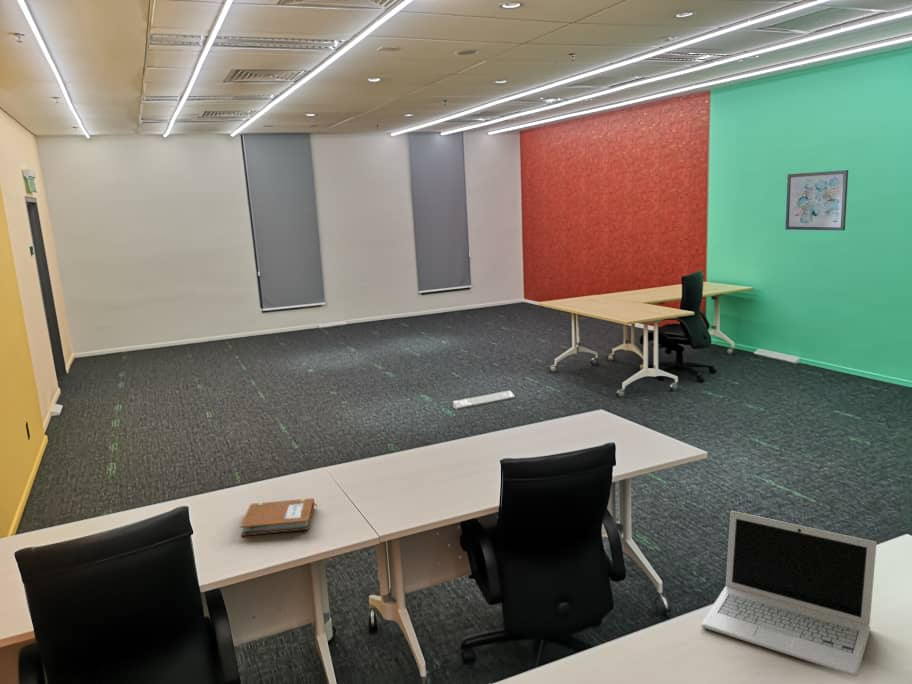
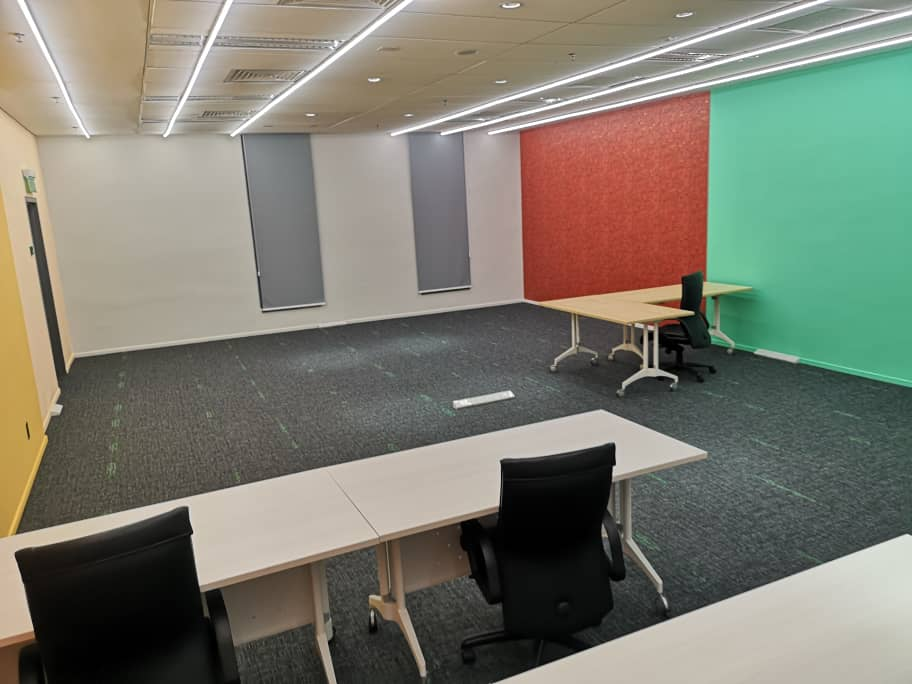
- laptop (787, 585)
- notebook (280, 515)
- wall art (815, 201)
